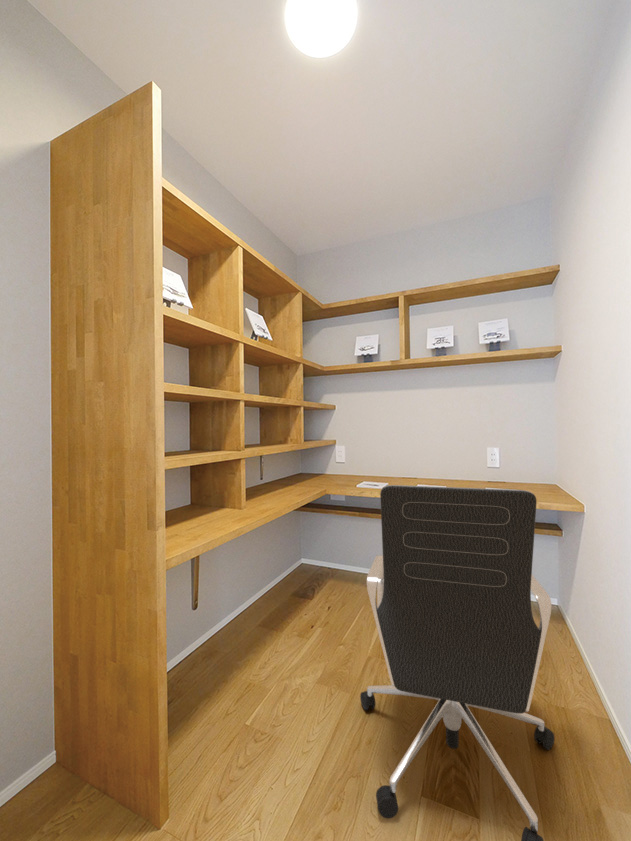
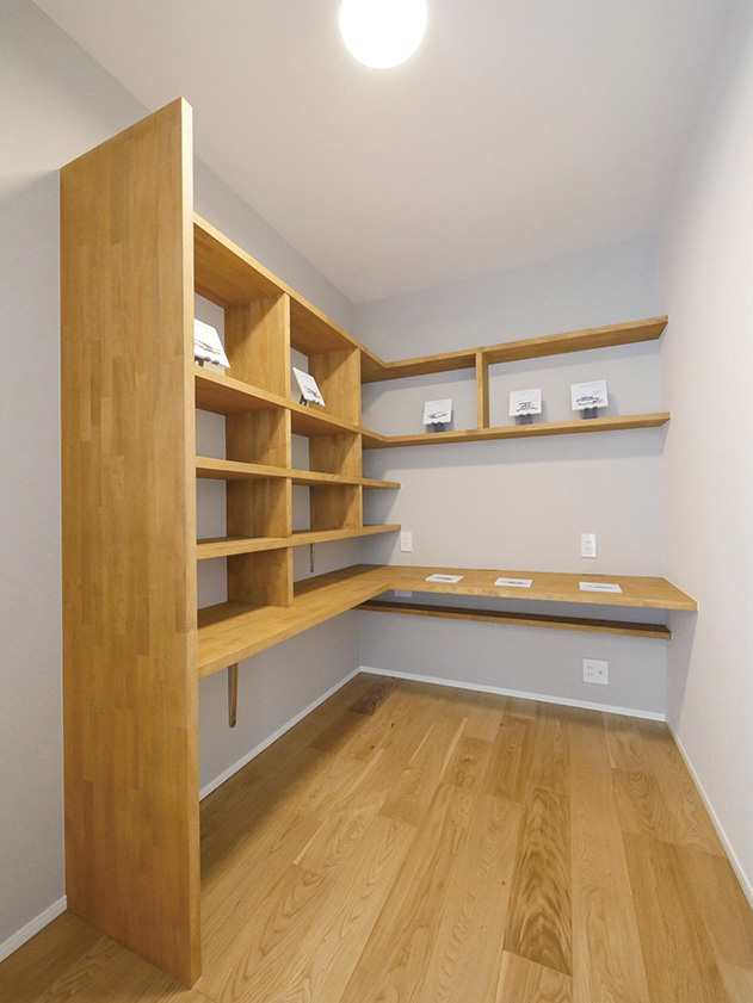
- office chair (450, 609)
